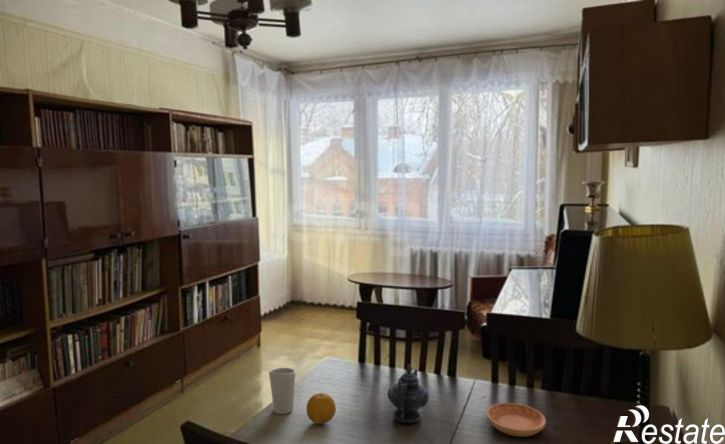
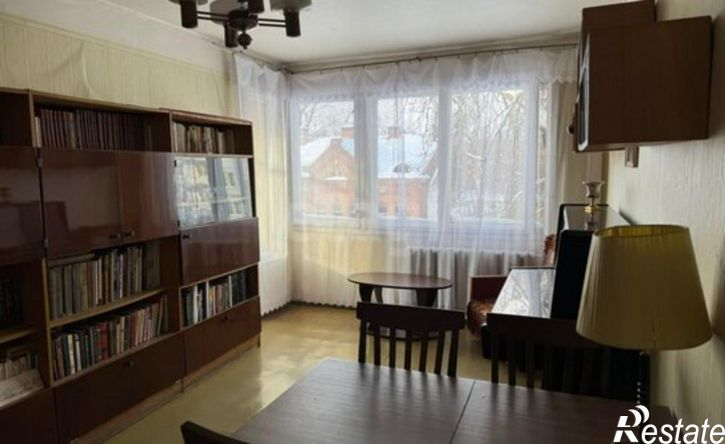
- saucer (515, 420)
- fruit (321, 408)
- teapot (408, 389)
- cup (282, 389)
